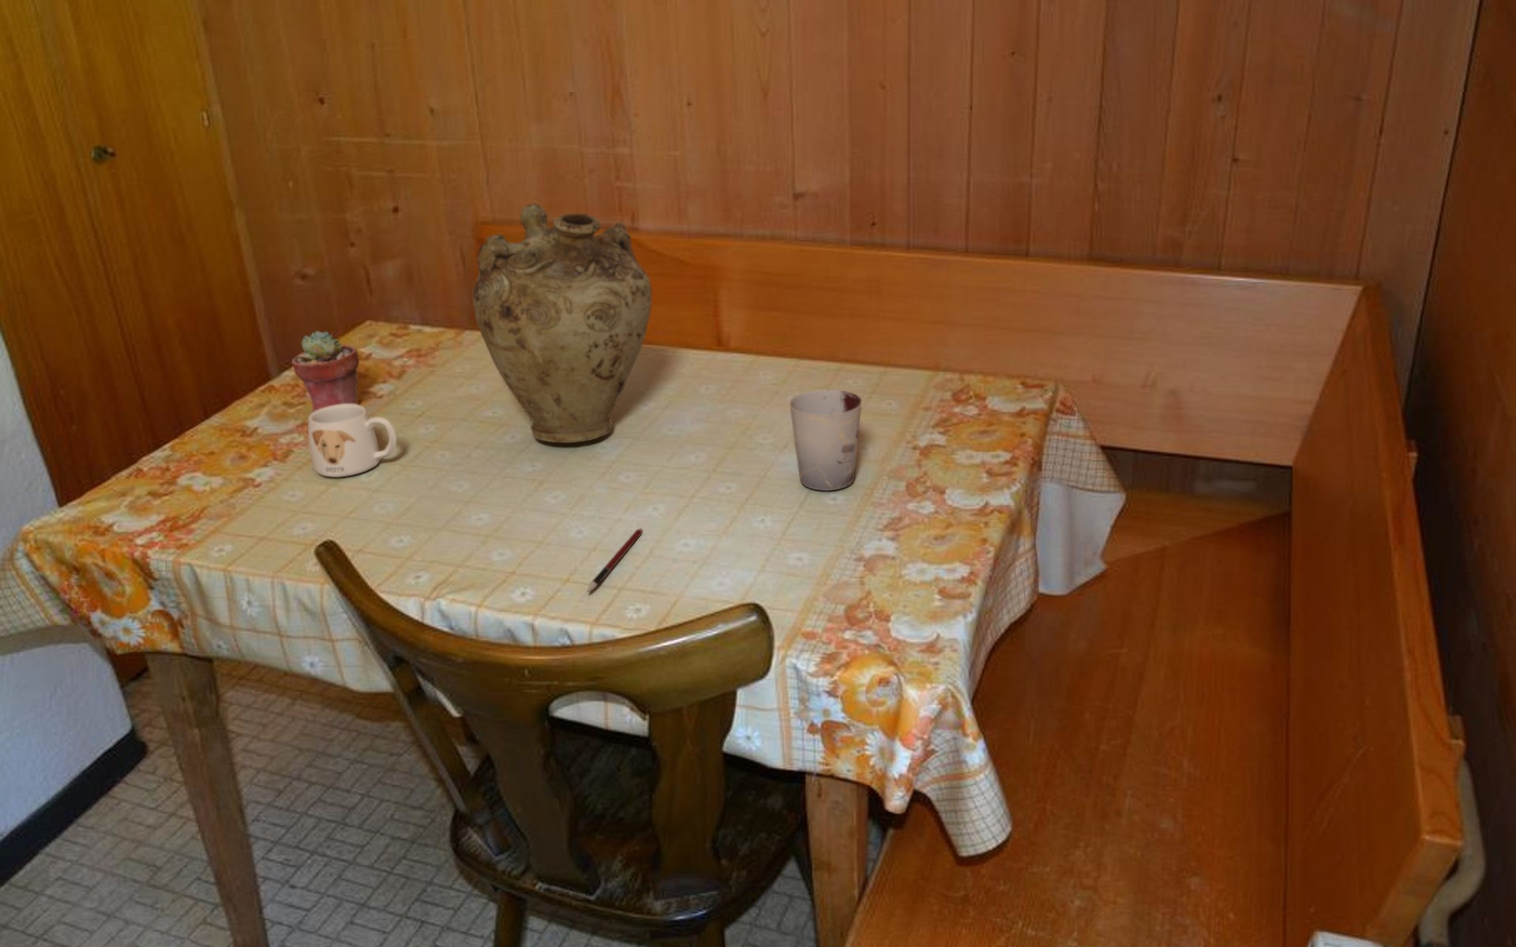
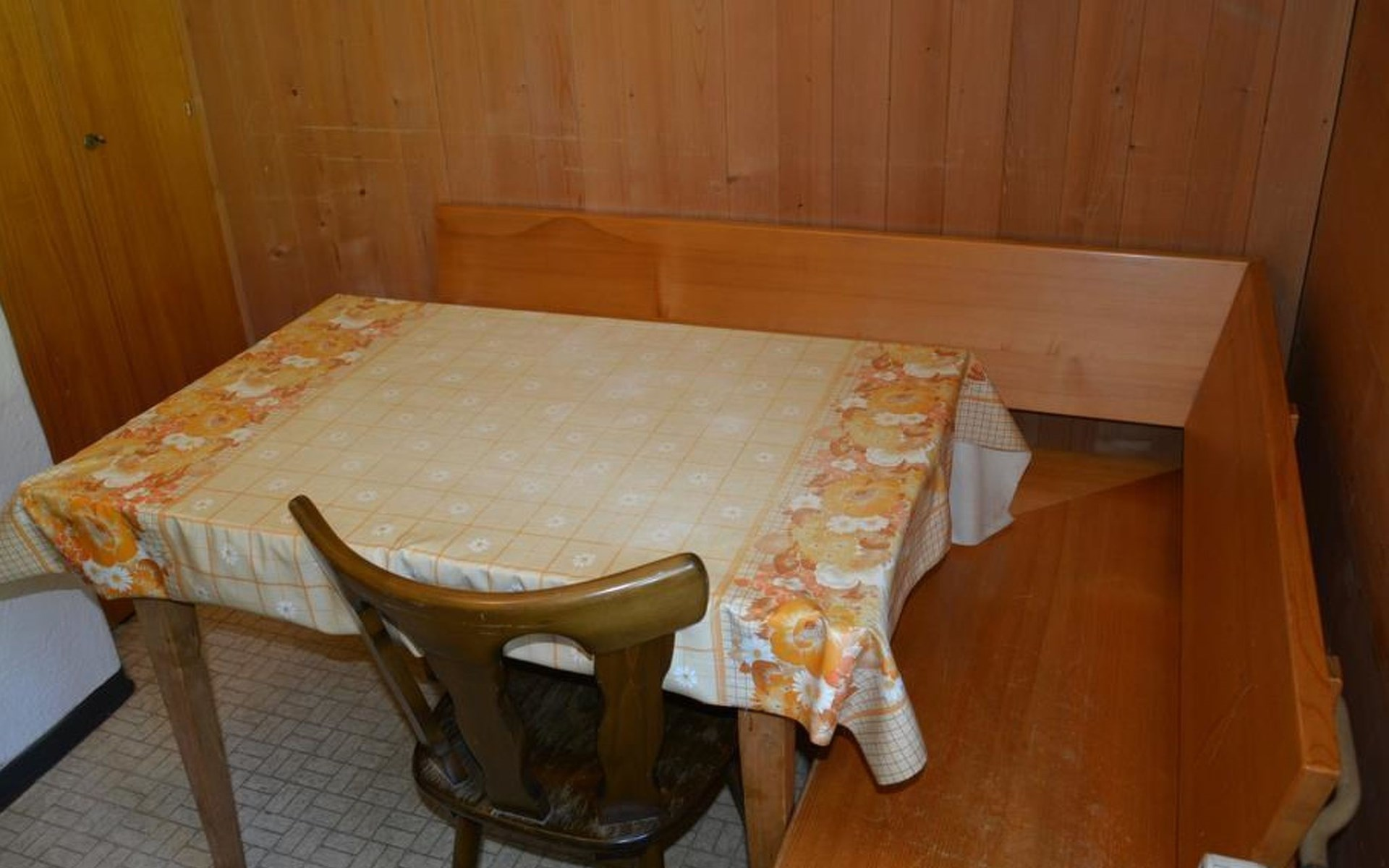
- potted succulent (327, 370)
- vase (566, 324)
- cup (833, 436)
- mug (354, 440)
- pen (614, 560)
